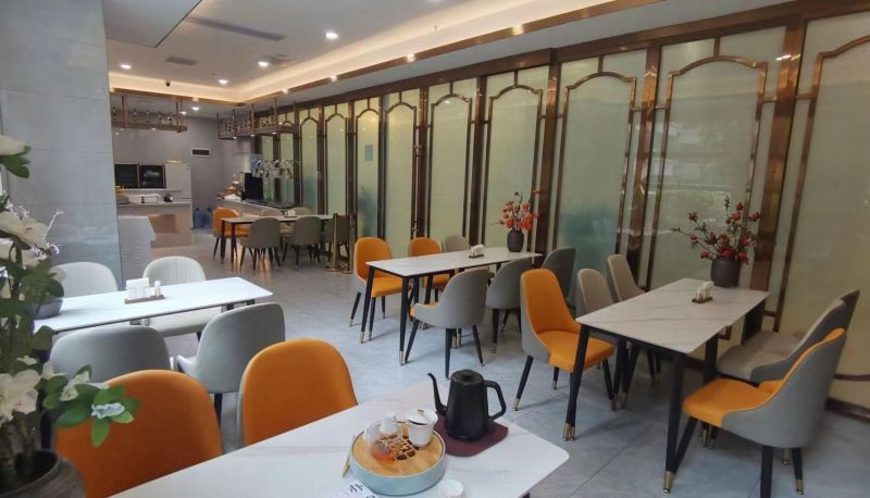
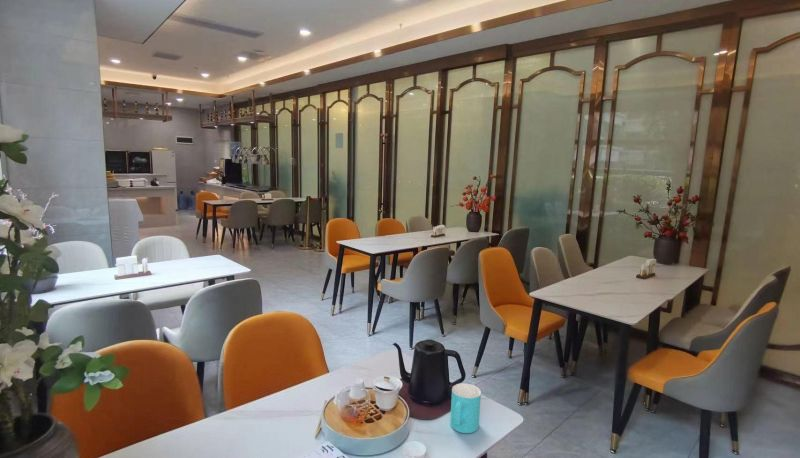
+ cup (461, 409)
